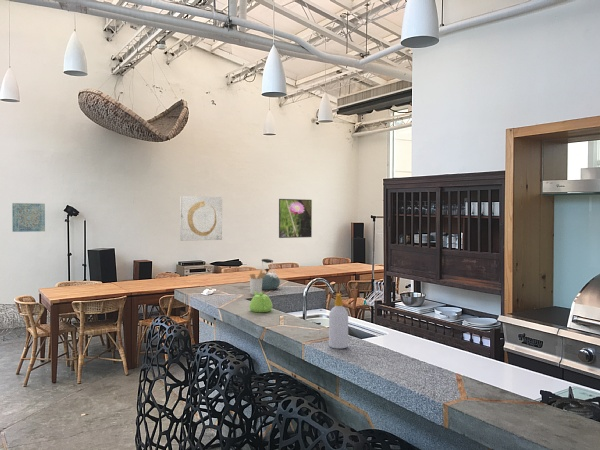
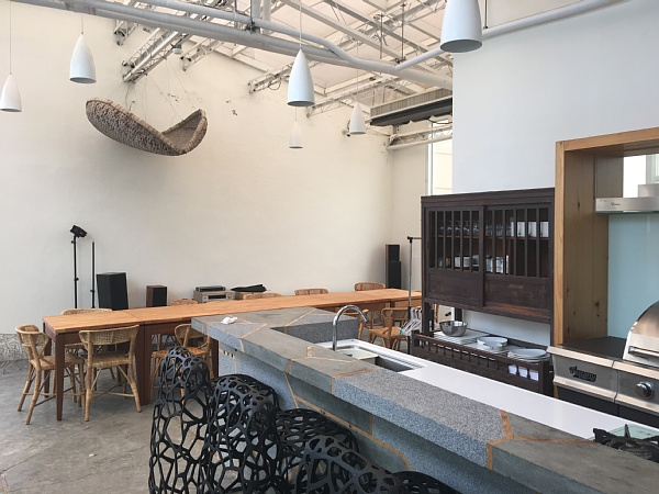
- wall art (201, 218)
- kettle (268, 274)
- soap bottle (338, 320)
- utensil holder (258, 282)
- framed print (295, 218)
- wall art (28, 217)
- teapot (260, 301)
